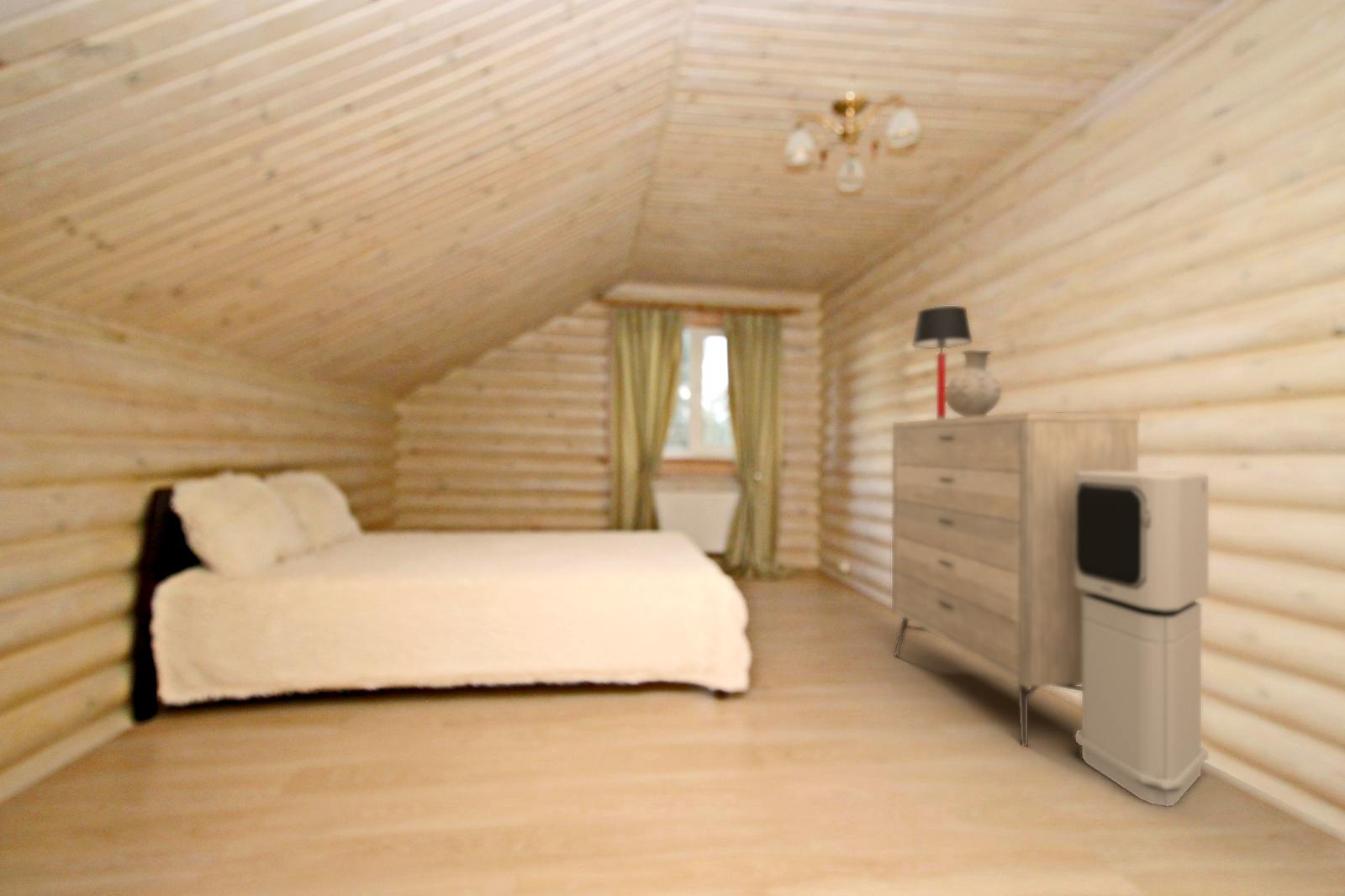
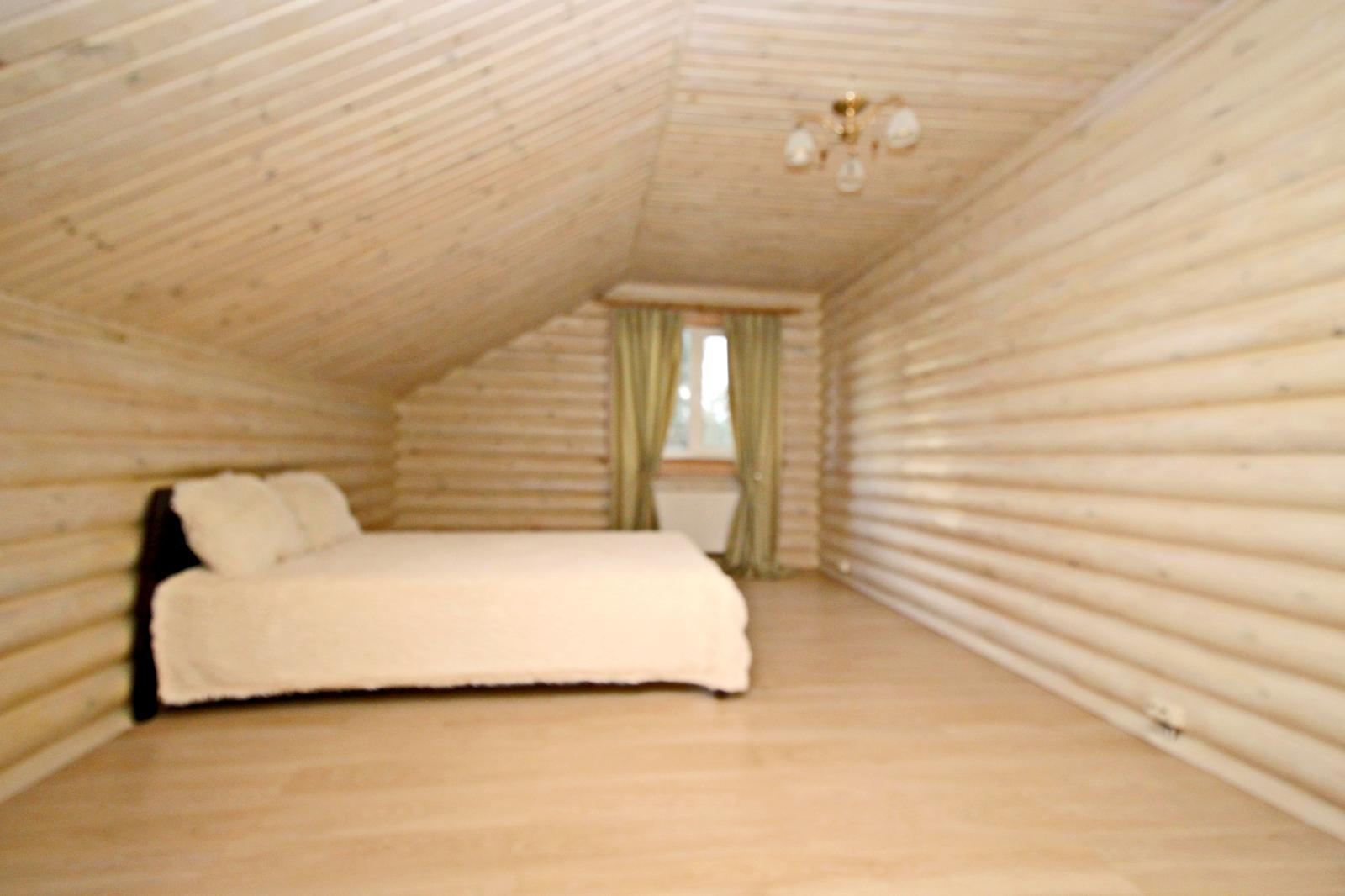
- vase (973, 383)
- dresser (992, 555)
- table lamp (941, 366)
- air purifier (1155, 625)
